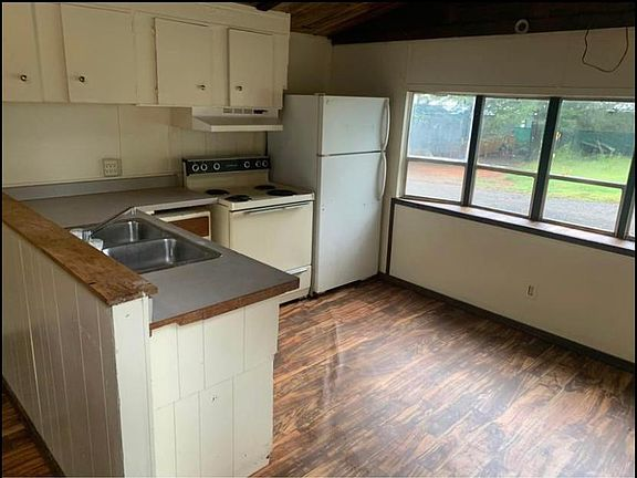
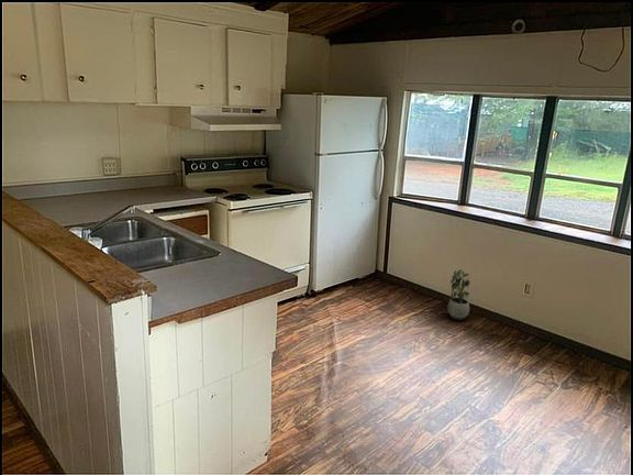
+ potted plant (460, 295)
